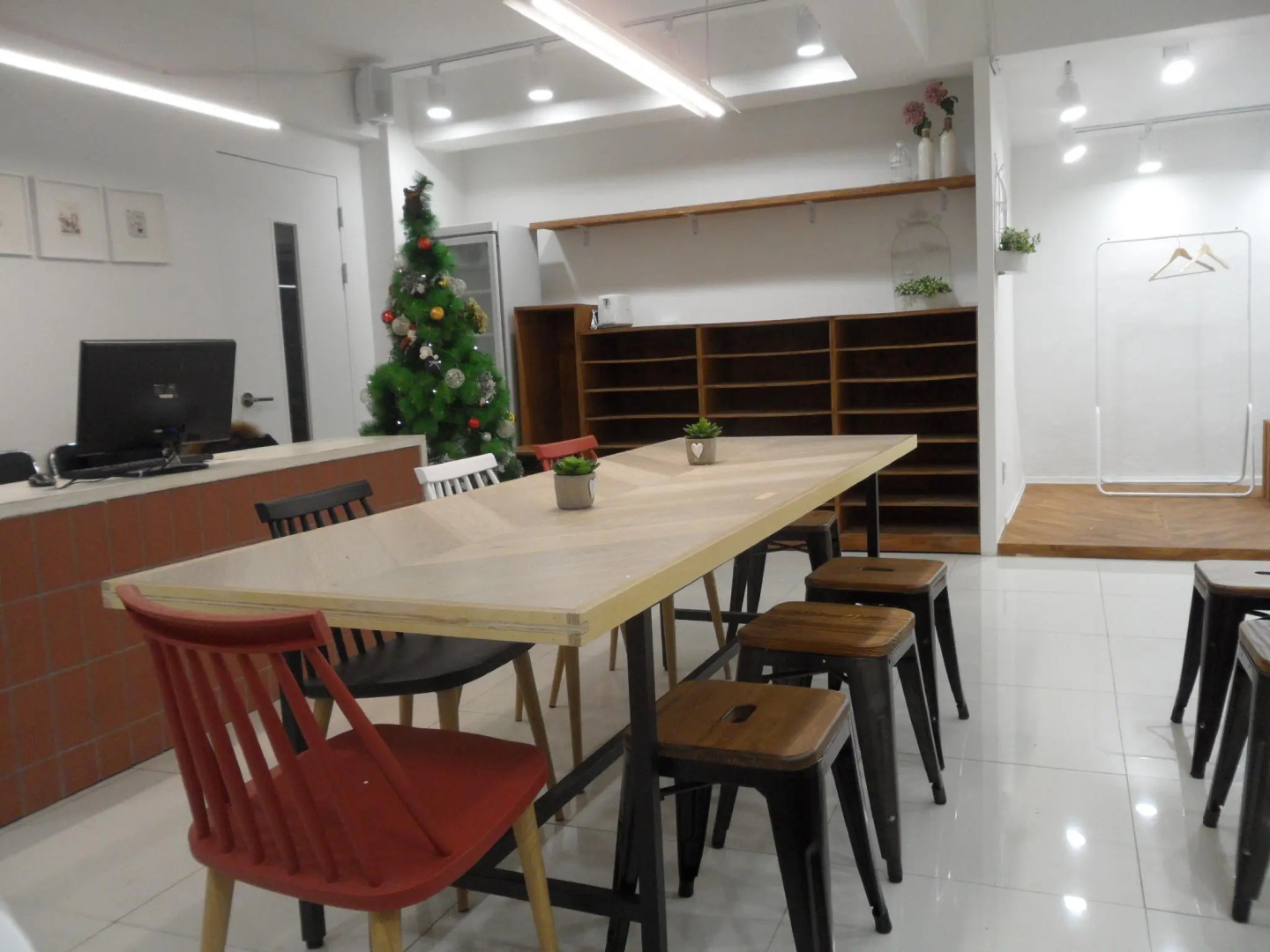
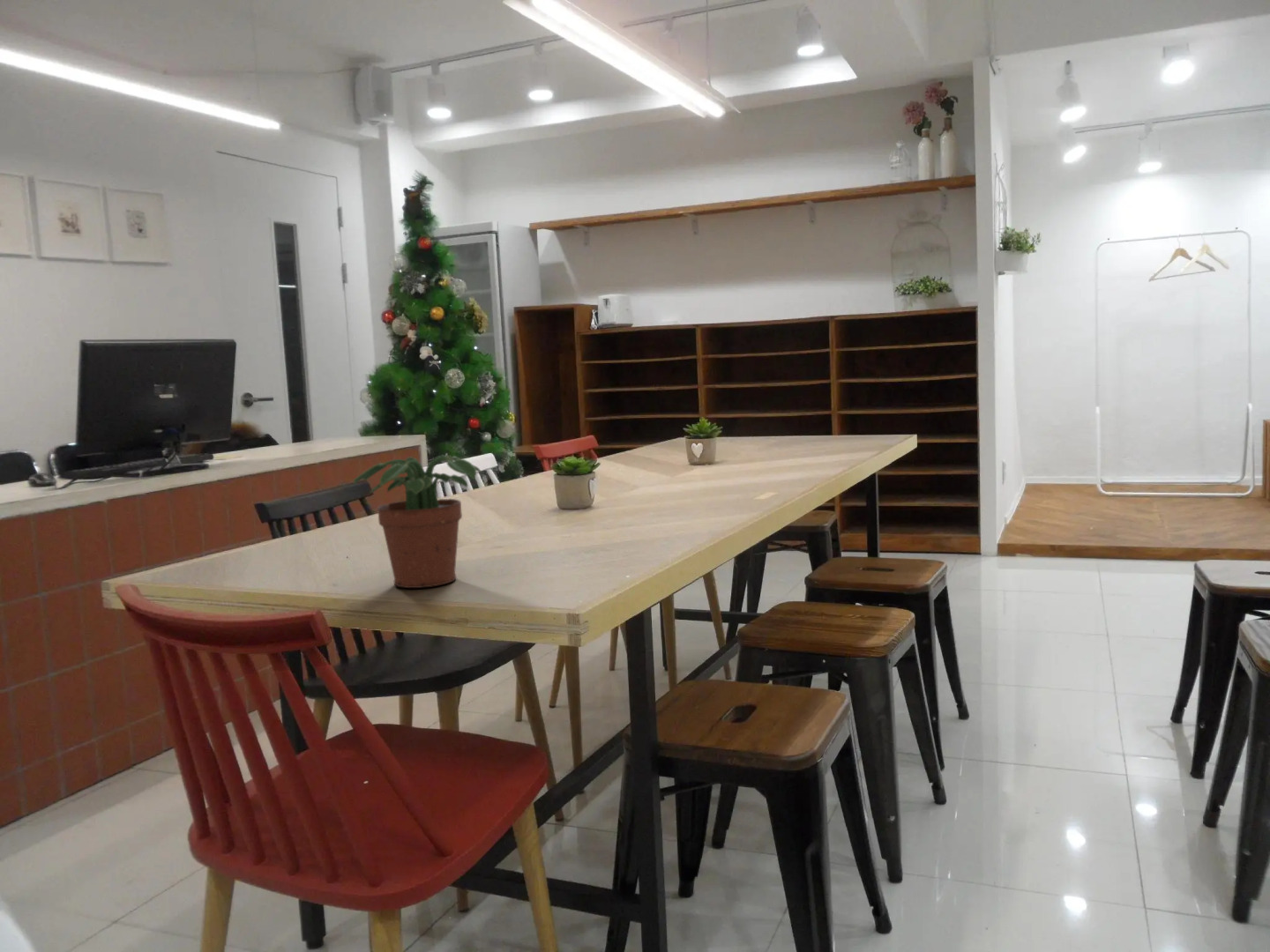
+ potted plant (424, 519)
